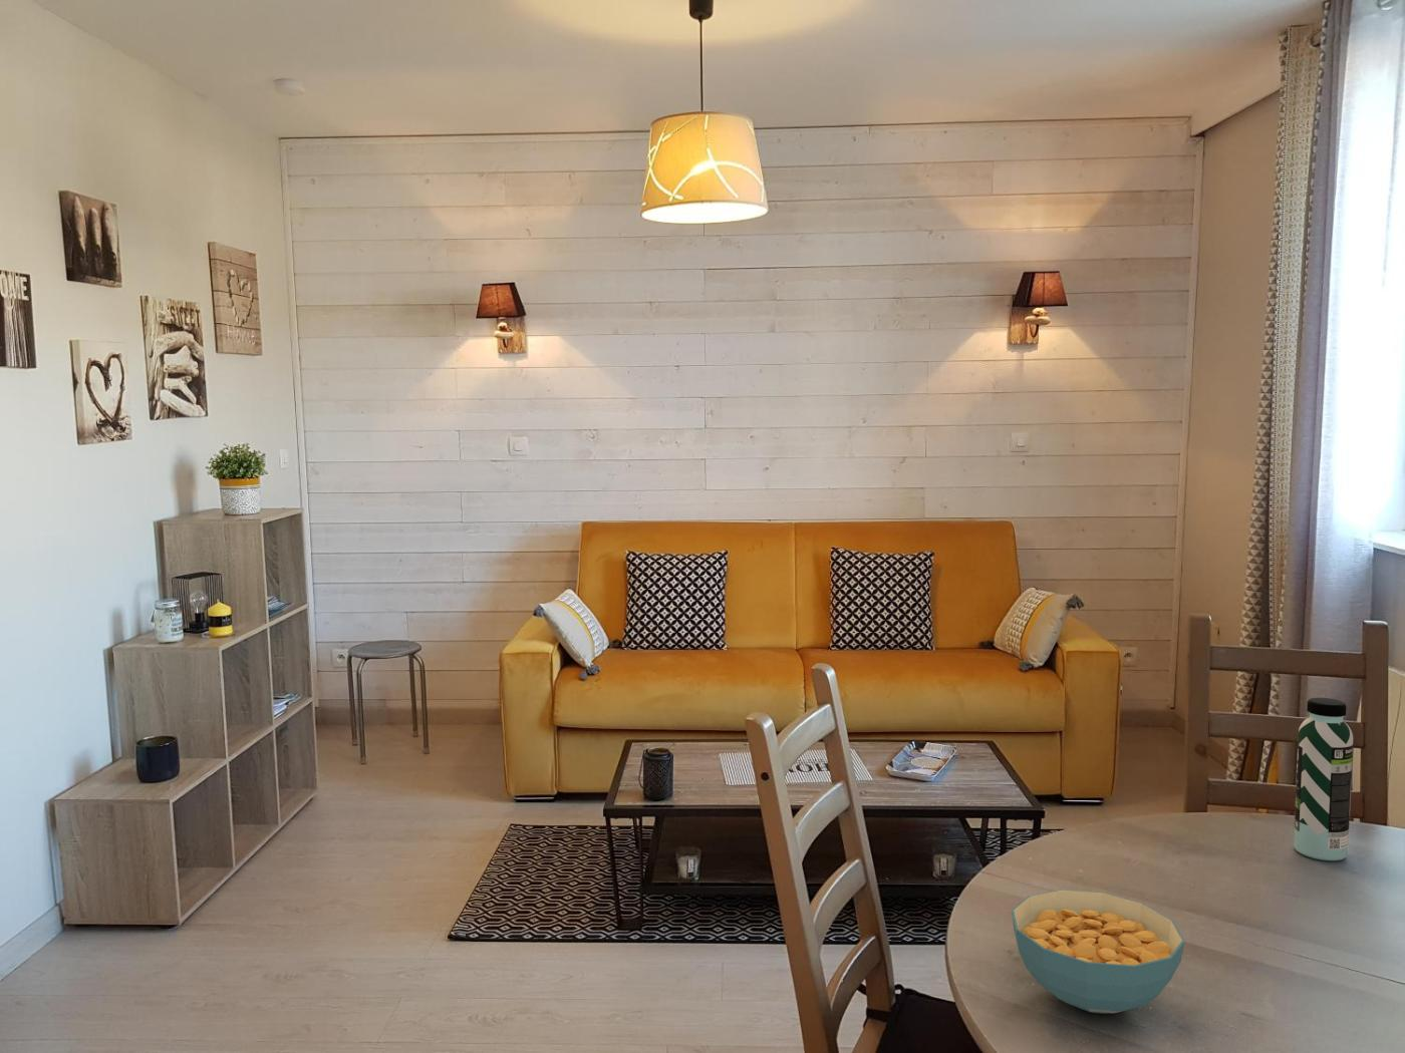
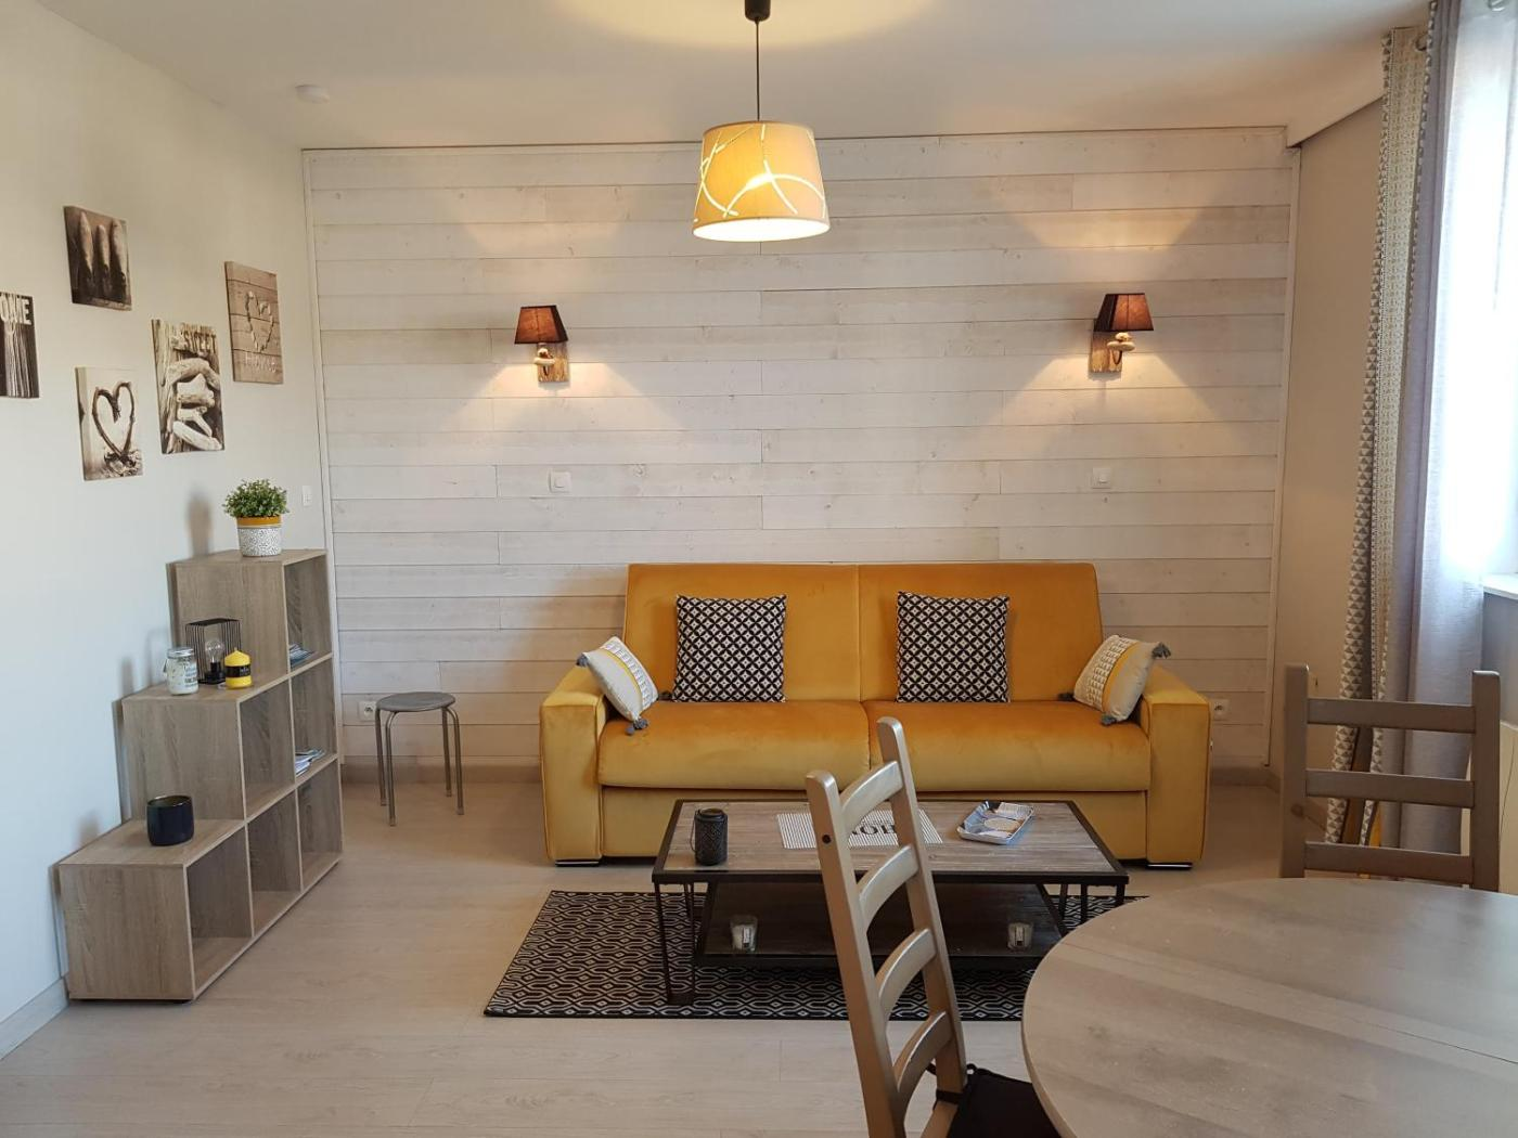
- cereal bowl (1094, 962)
- water bottle (1323, 776)
